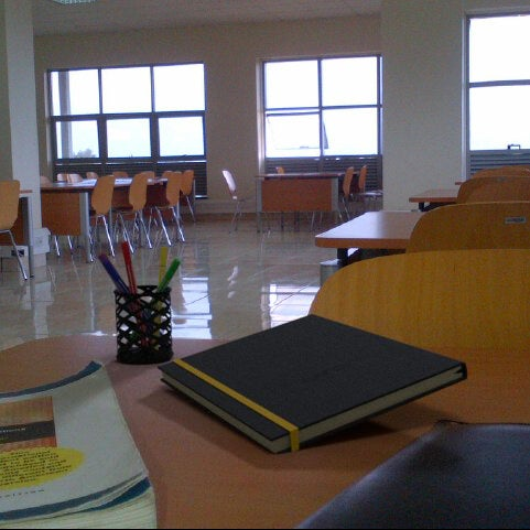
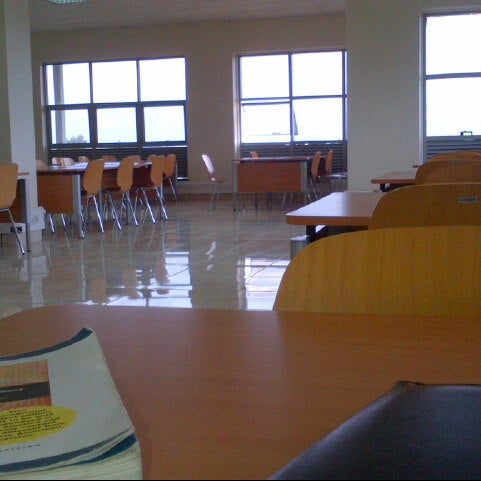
- pen holder (145, 301)
- notepad (298, 371)
